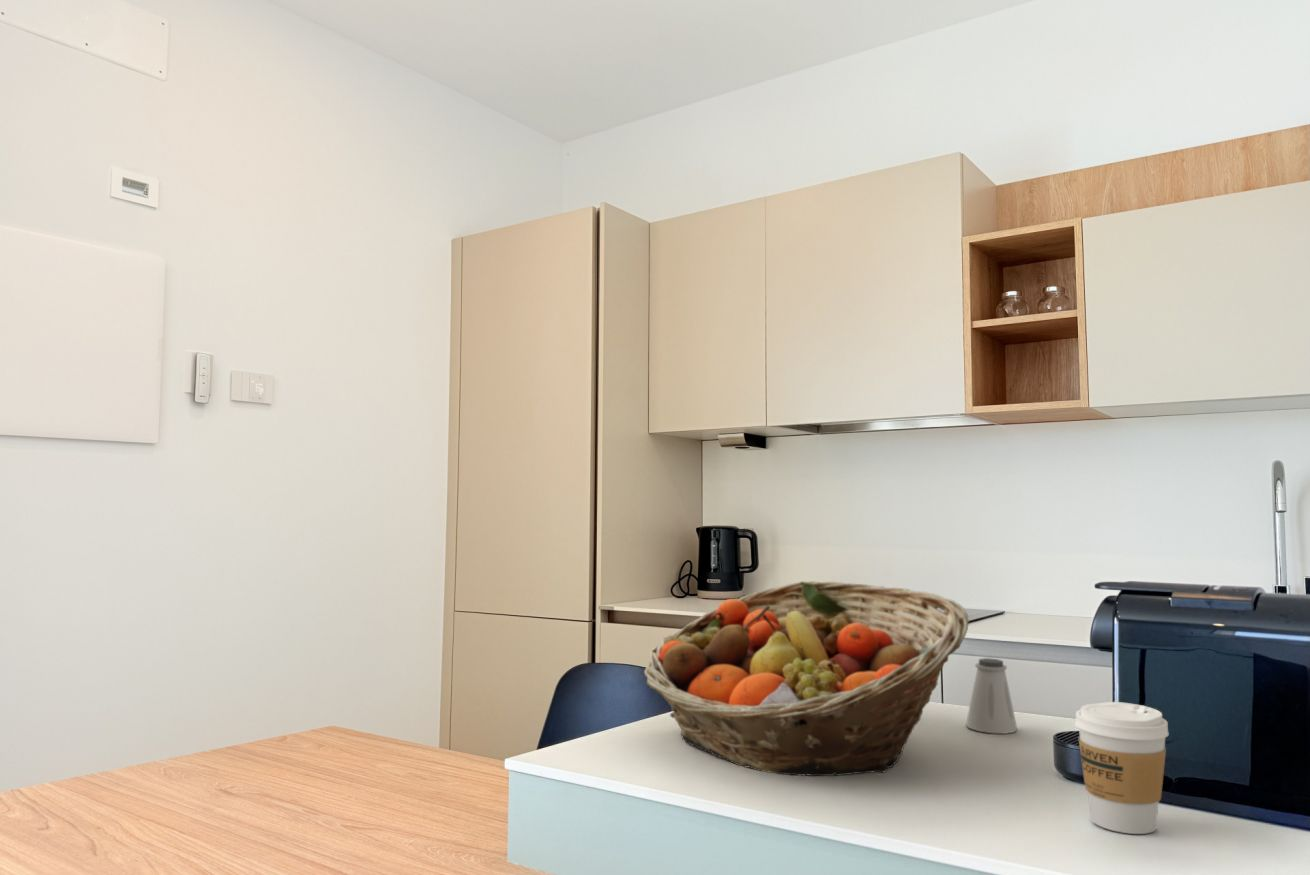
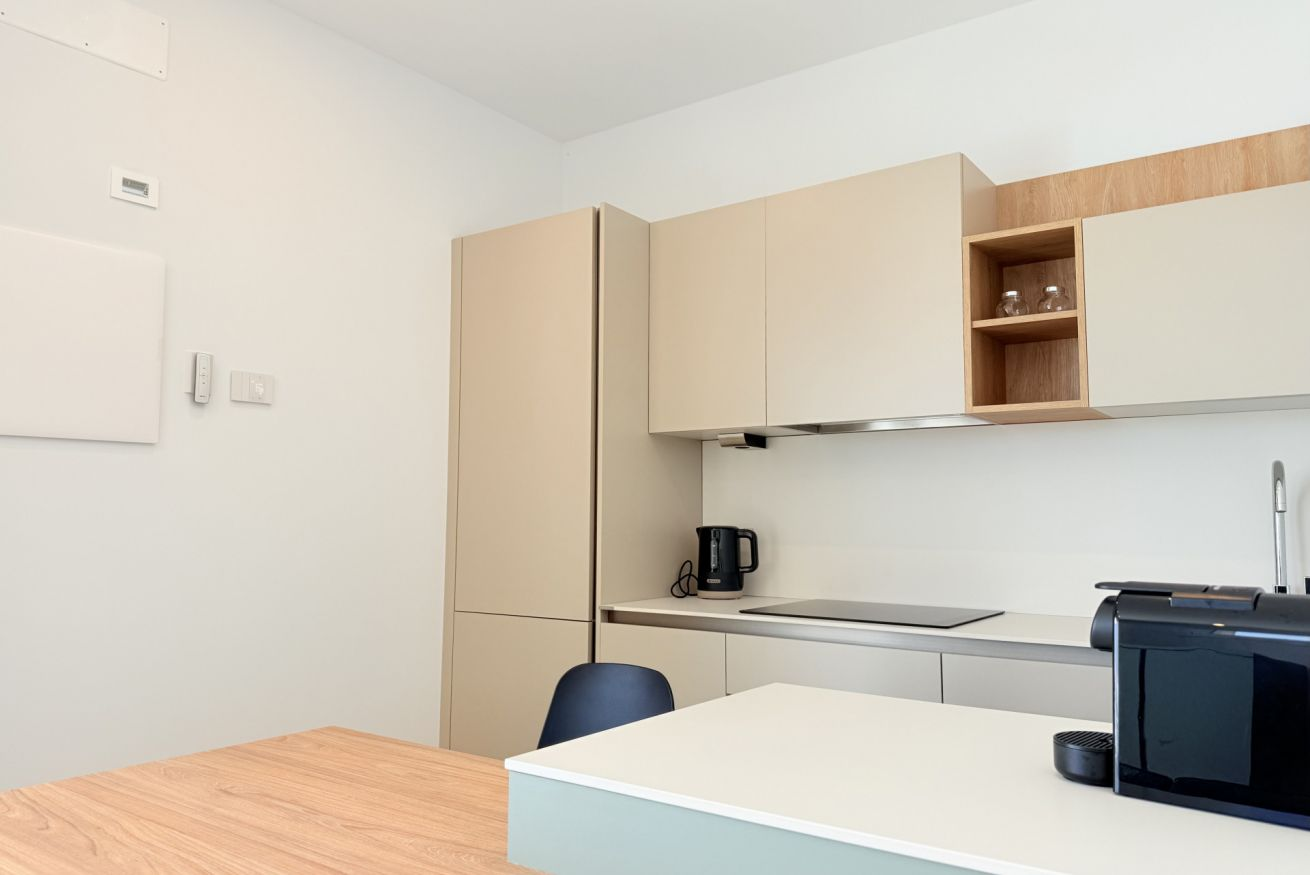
- saltshaker (991, 693)
- fruit basket (798, 665)
- coffee cup (1121, 764)
